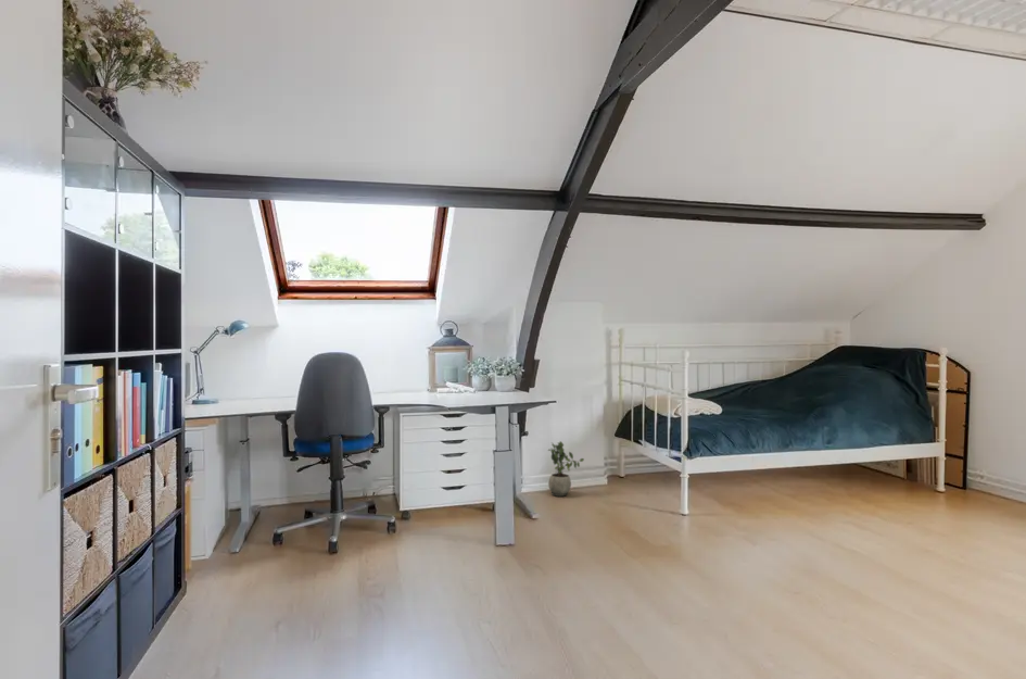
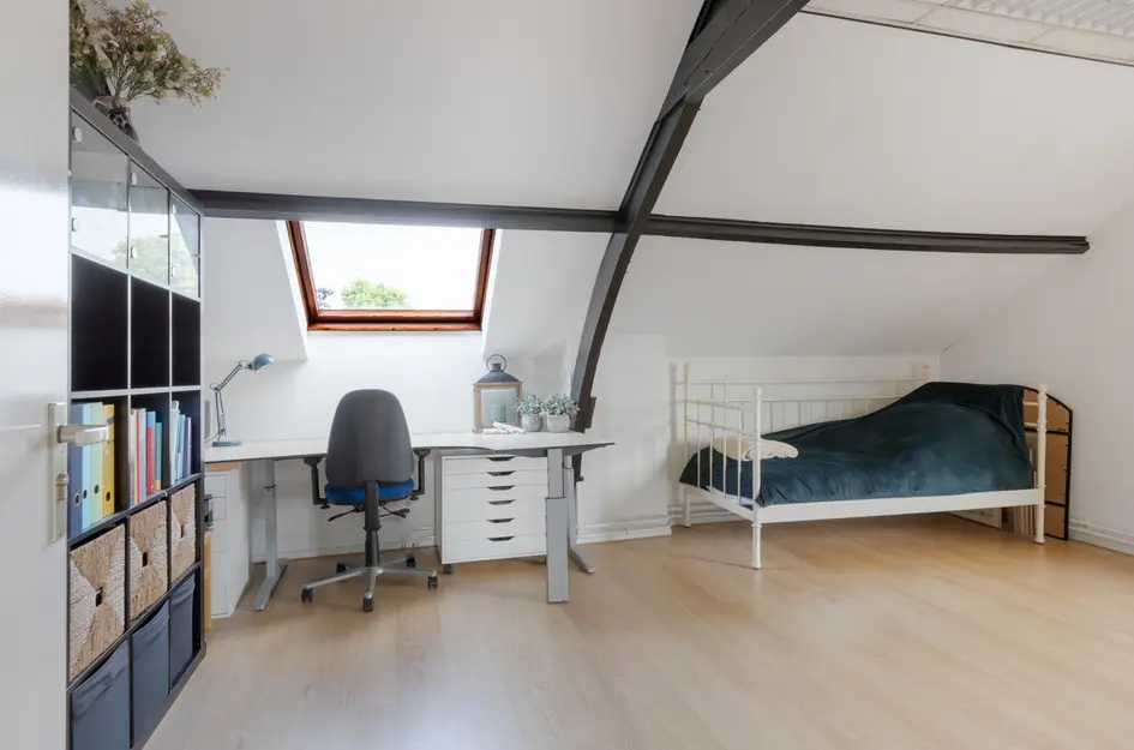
- potted plant (563, 467)
